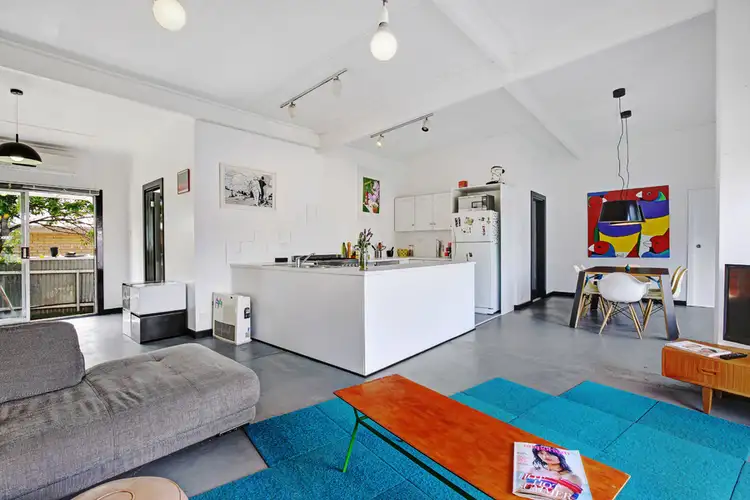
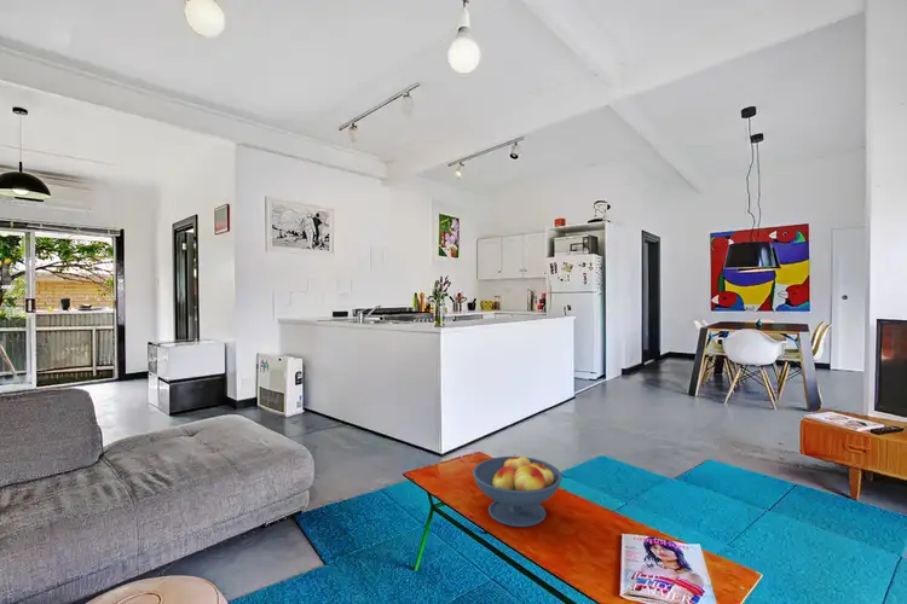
+ fruit bowl (516, 484)
